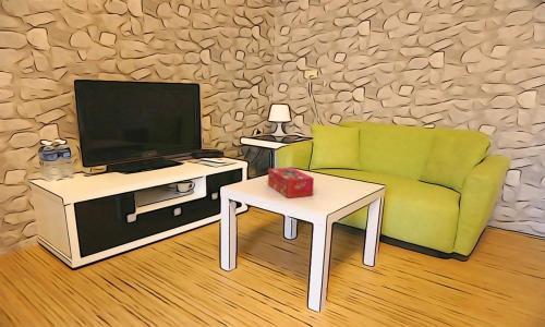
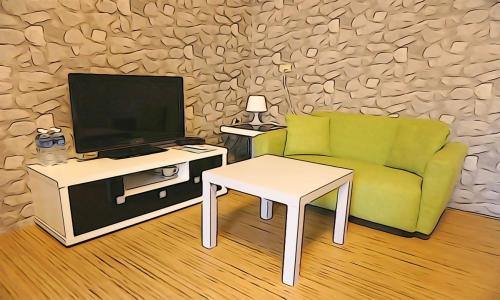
- tissue box (289, 181)
